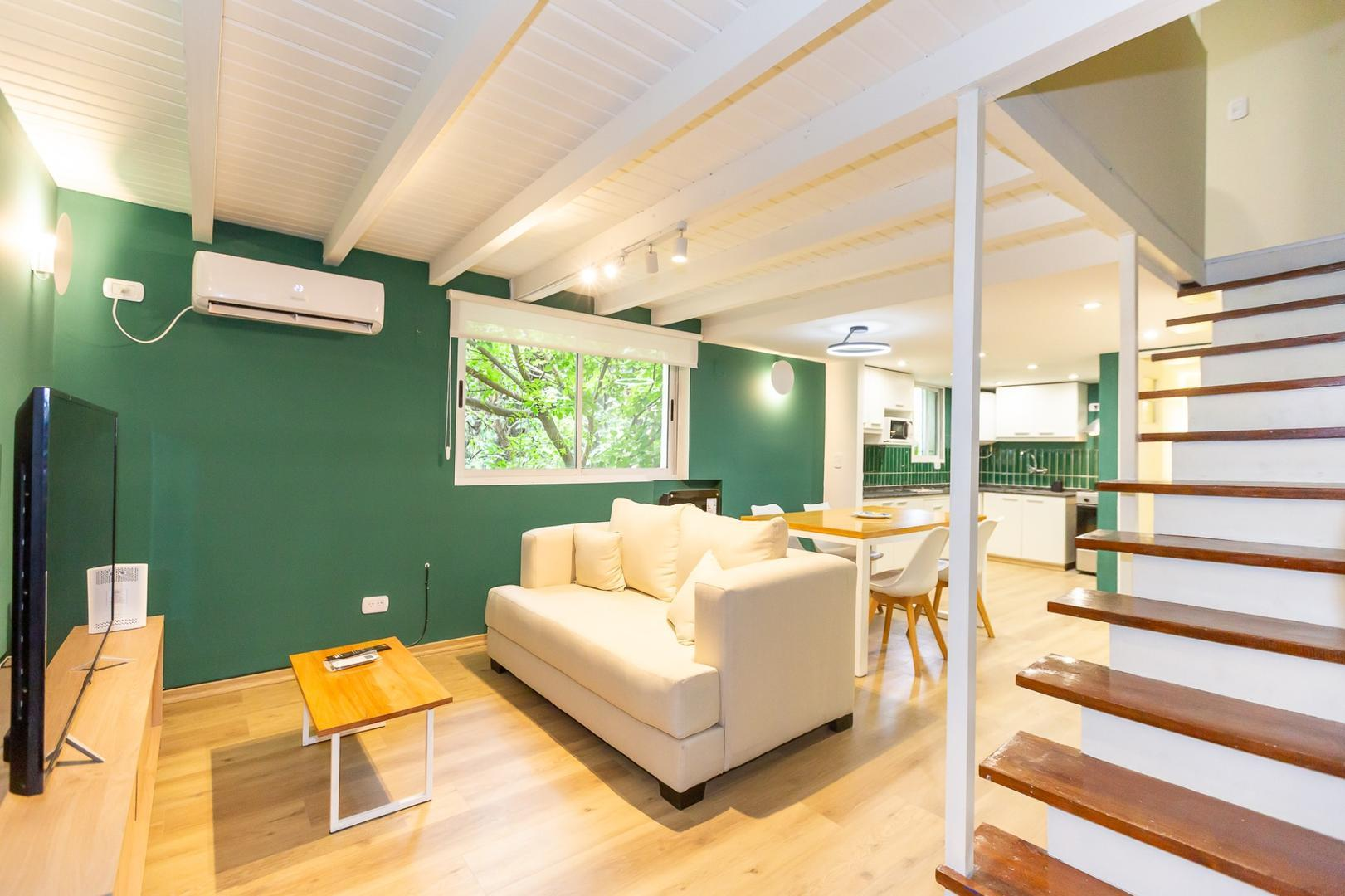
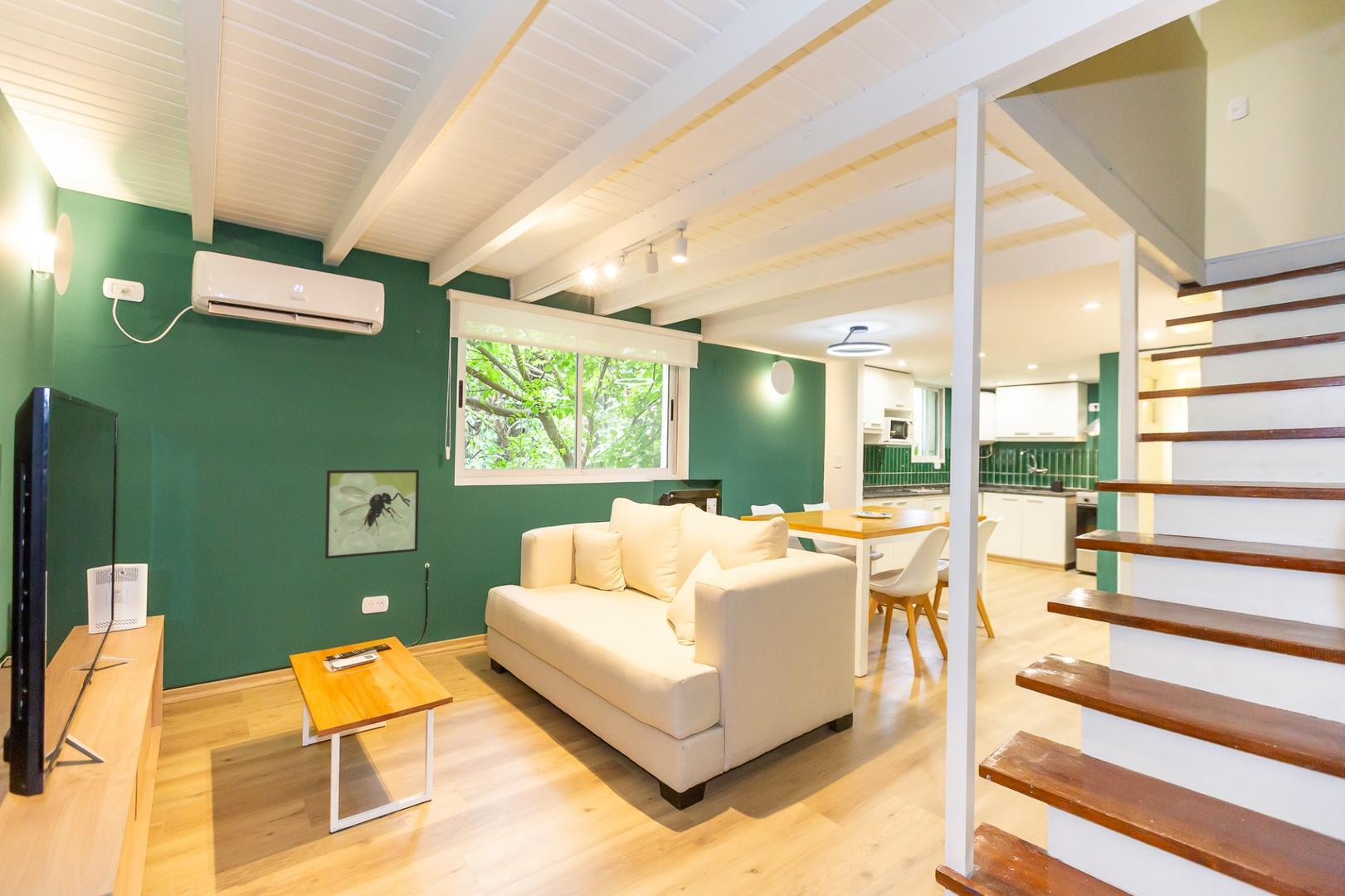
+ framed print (373, 512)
